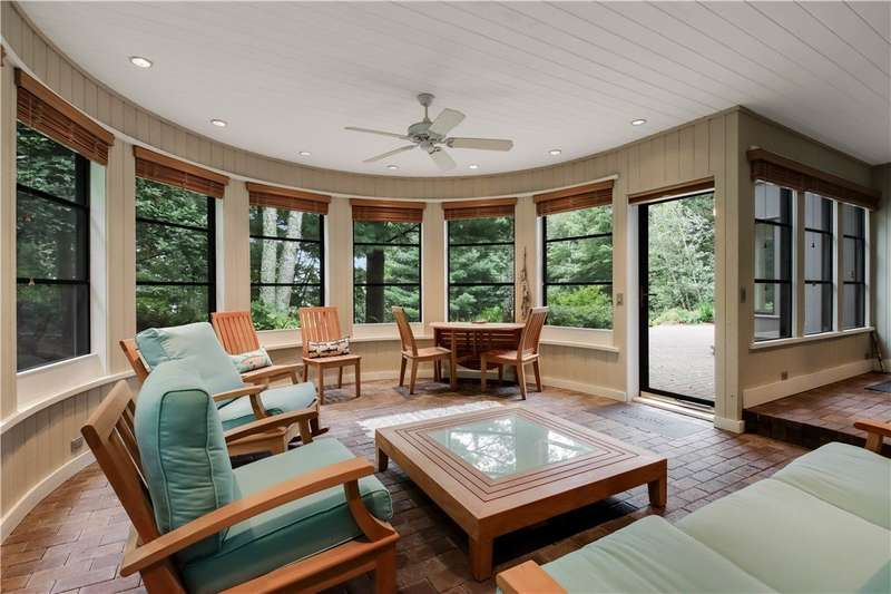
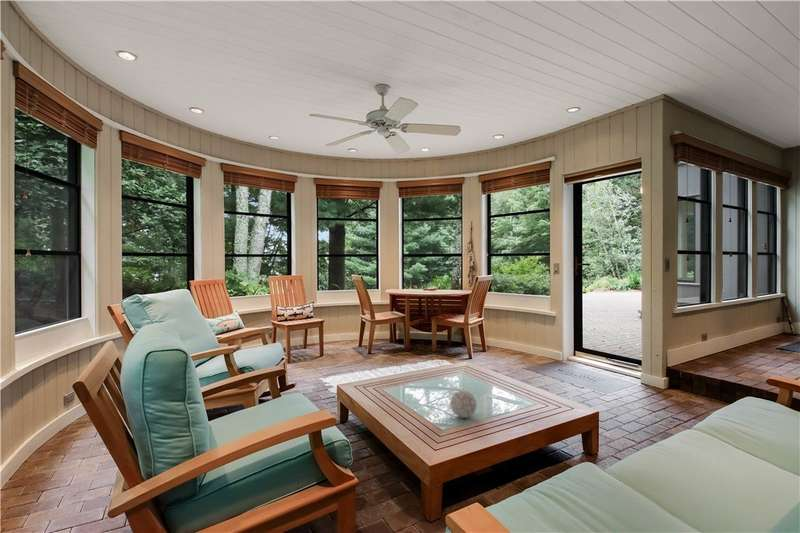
+ decorative ball (463, 403)
